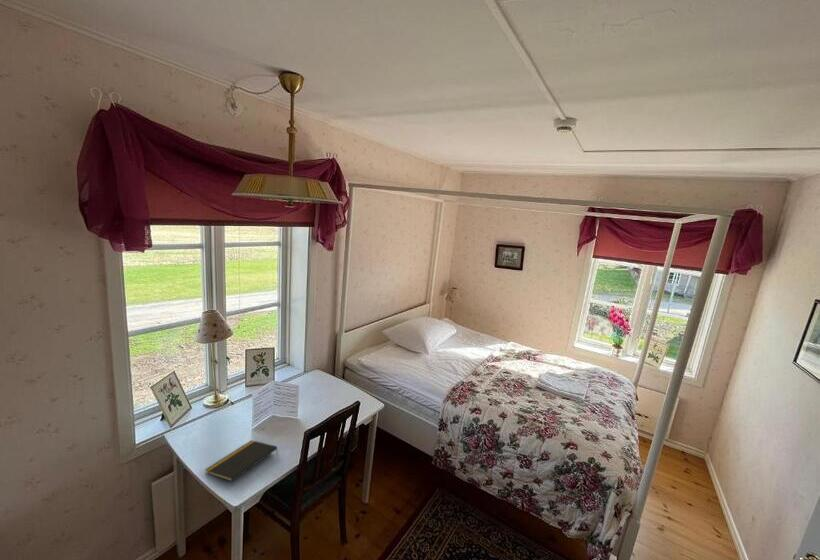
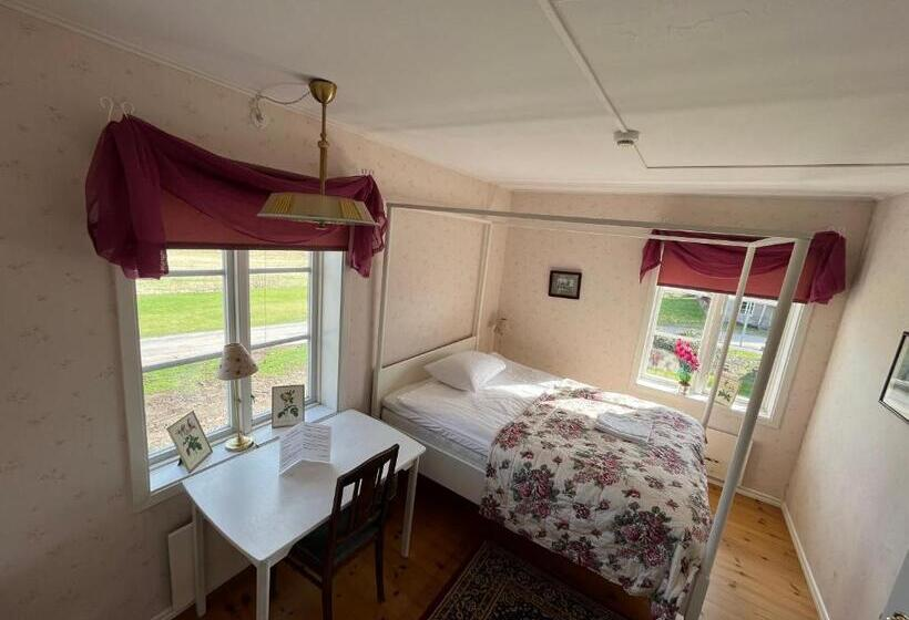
- notepad (242, 459)
